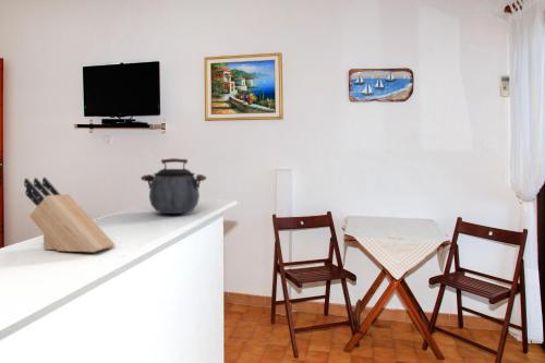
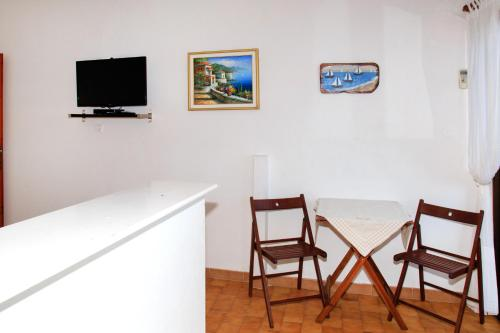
- kettle (174, 185)
- knife block (66, 213)
